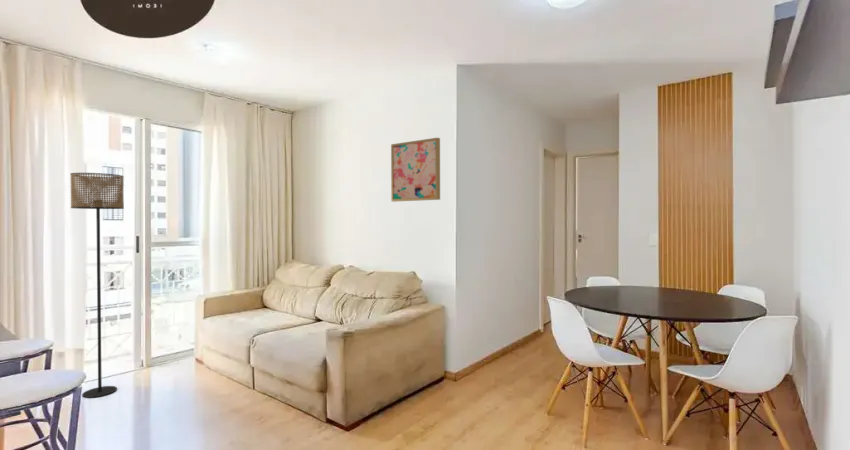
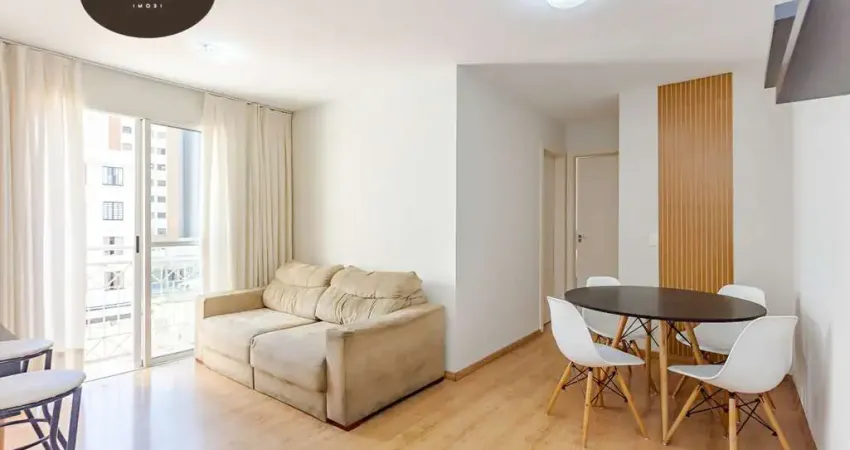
- floor lamp (98, 283)
- wall art (414, 171)
